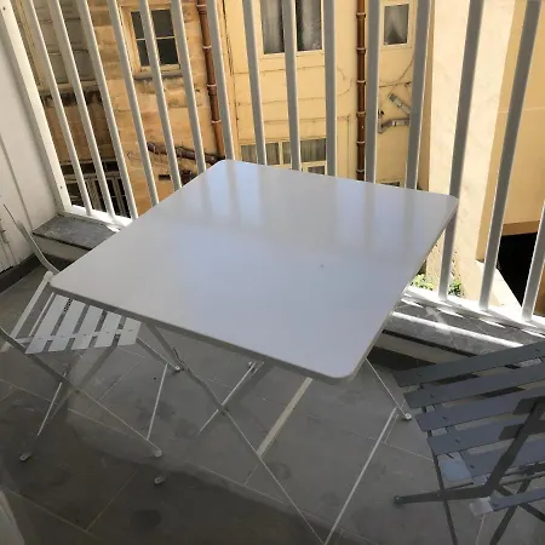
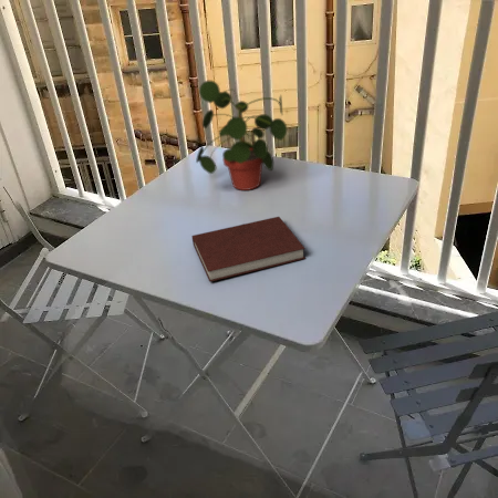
+ potted plant (238, 135)
+ notebook (246, 246)
